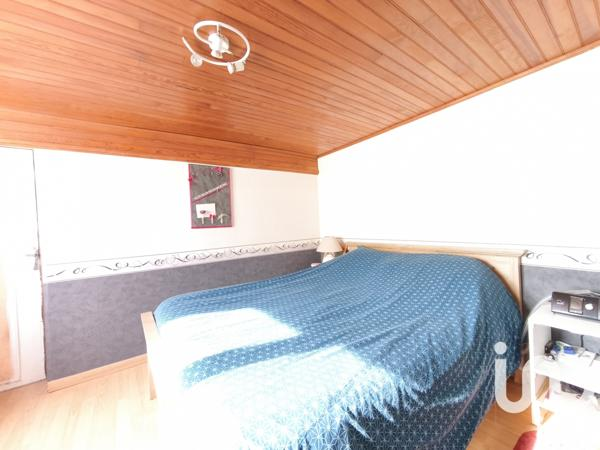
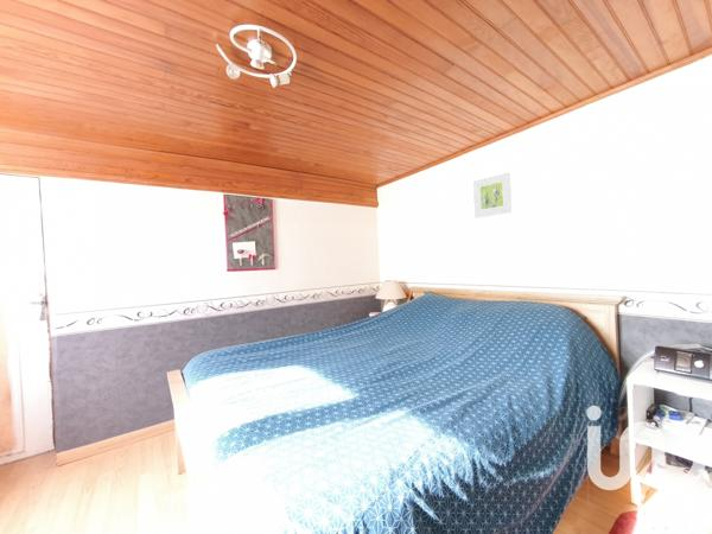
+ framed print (491, 196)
